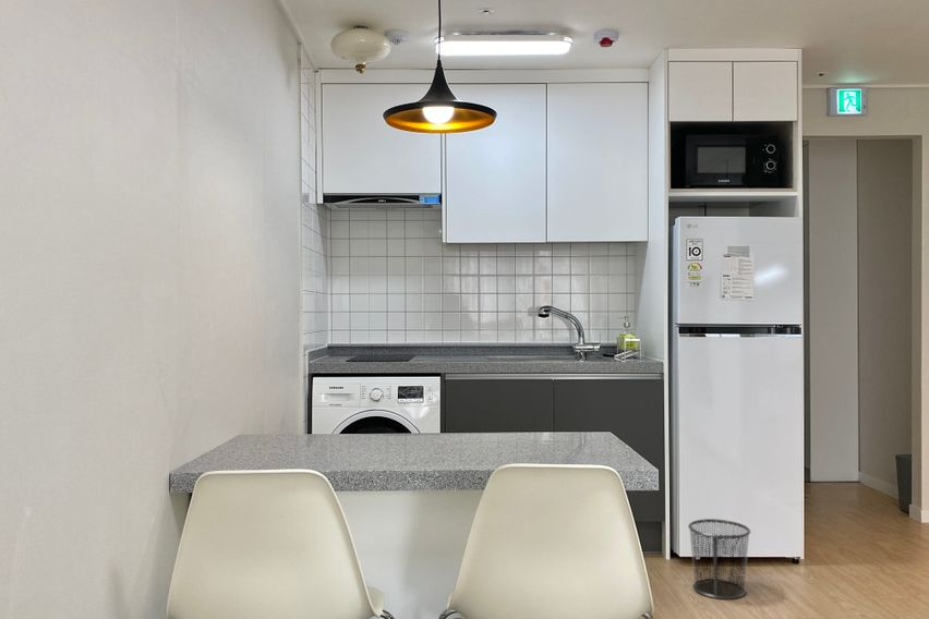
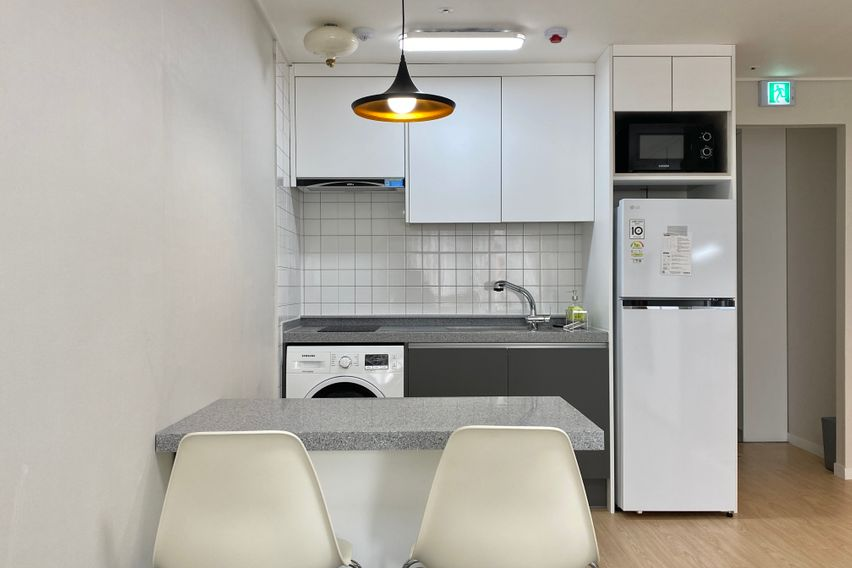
- waste bin (719, 558)
